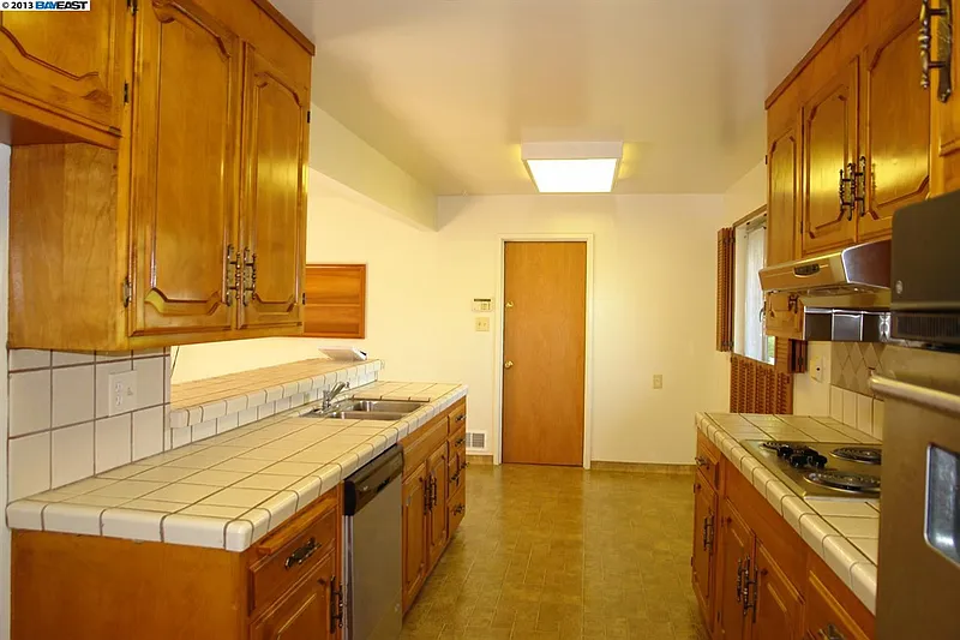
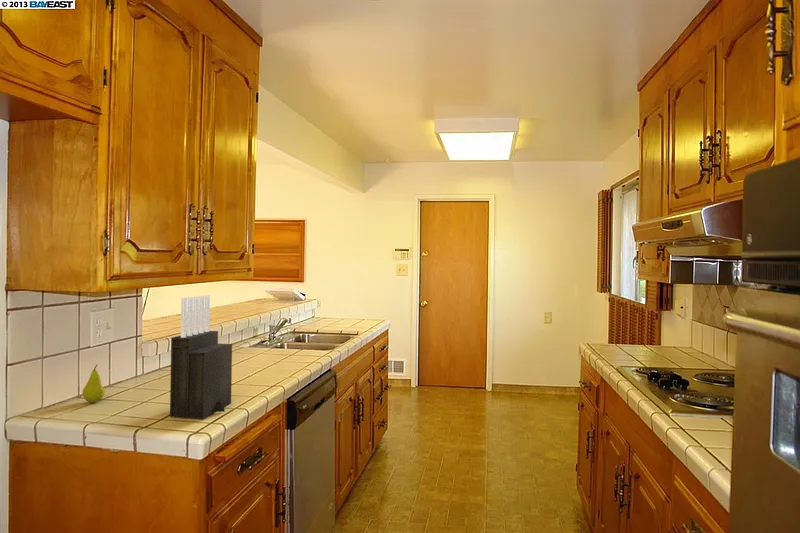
+ fruit (93, 383)
+ knife block (206, 353)
